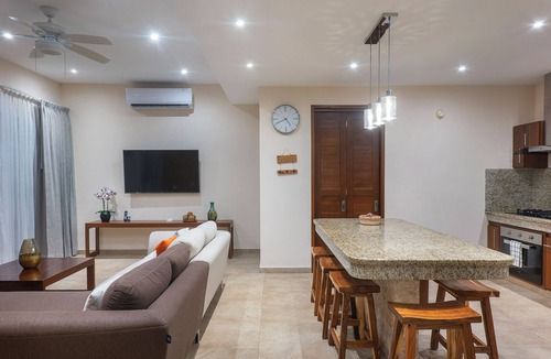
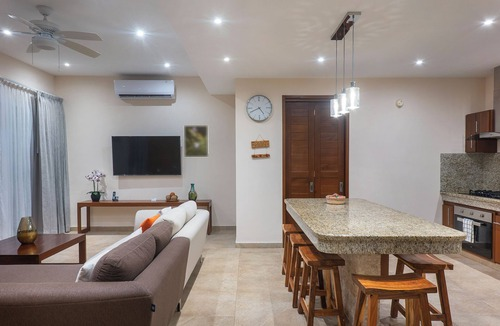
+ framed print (196, 141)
